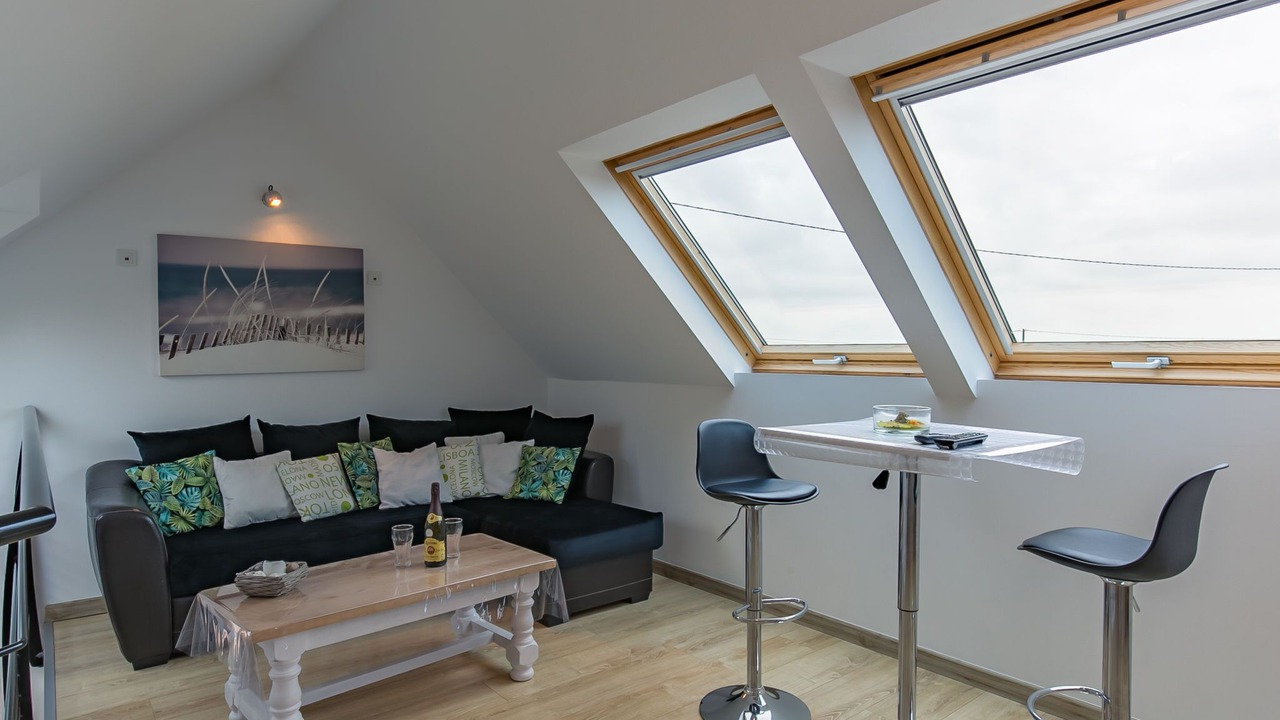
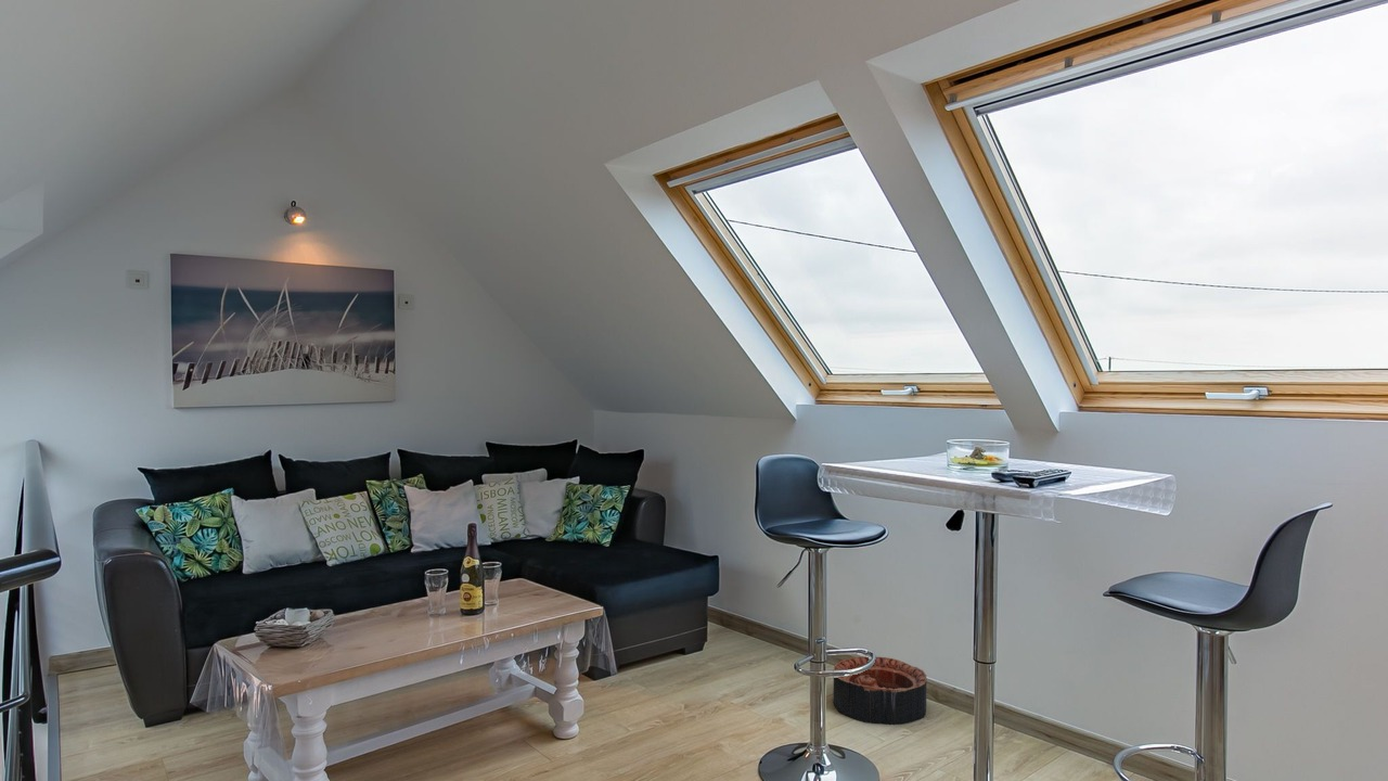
+ basket (879, 688)
